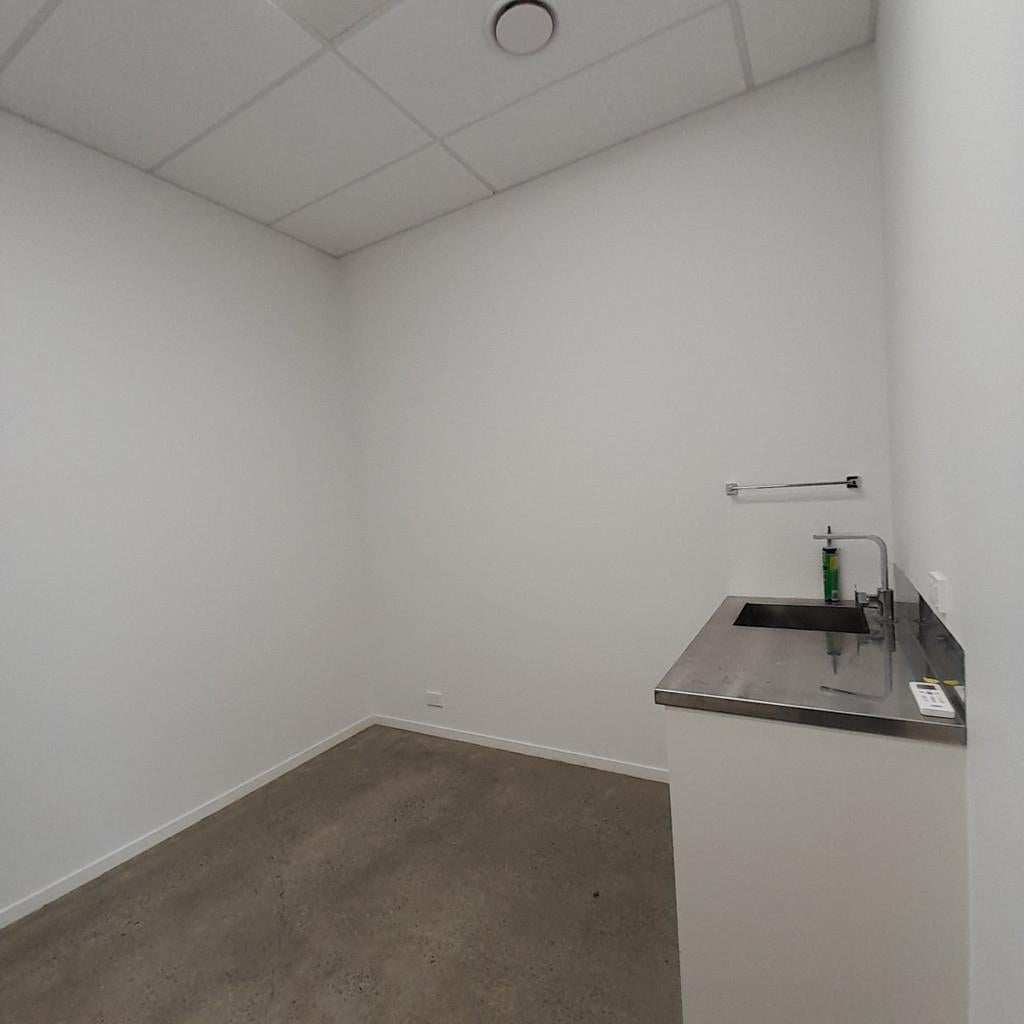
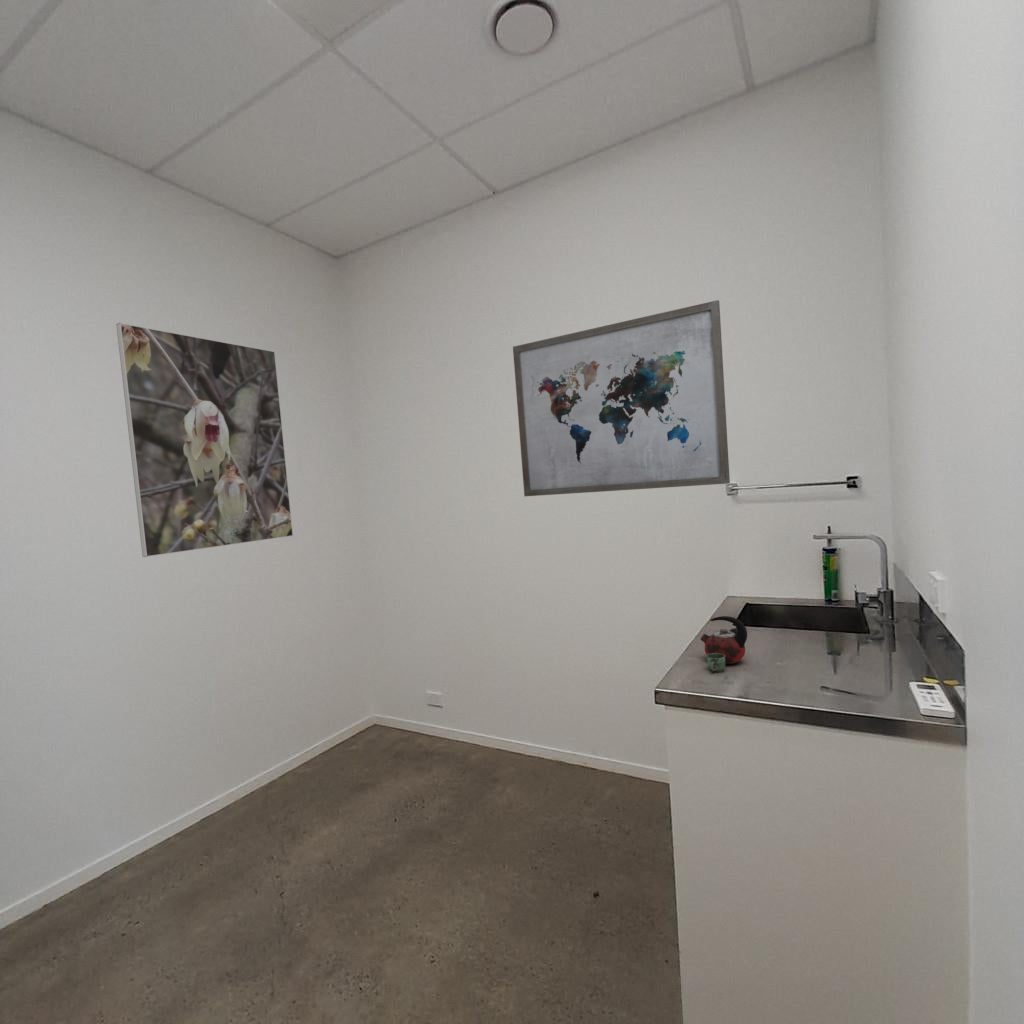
+ wall art (611, 408)
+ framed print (215, 443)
+ kettle (723, 639)
